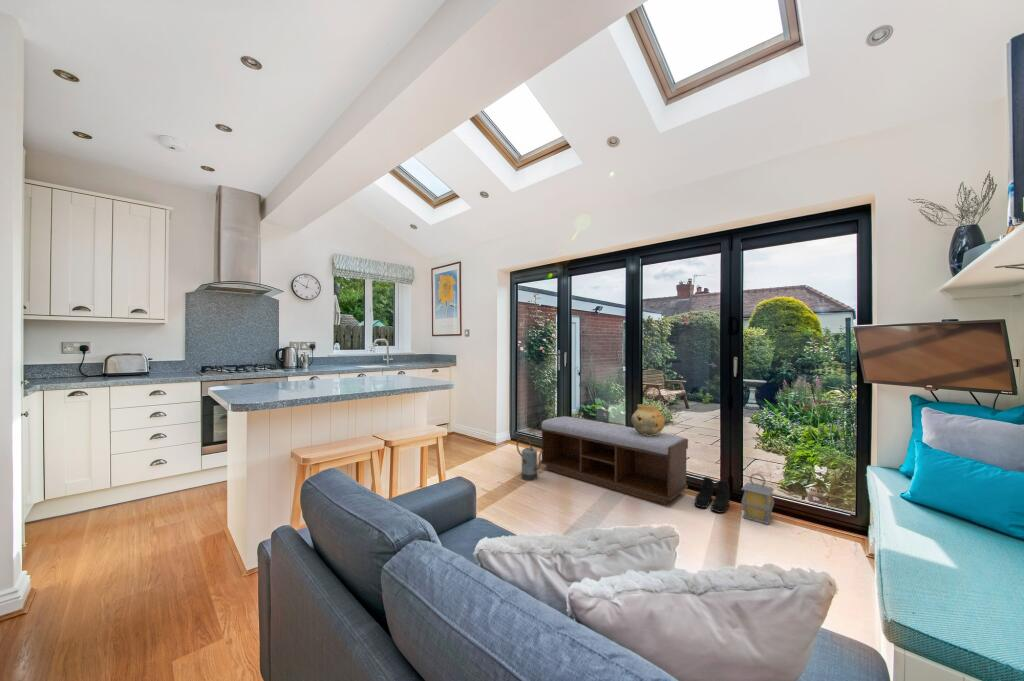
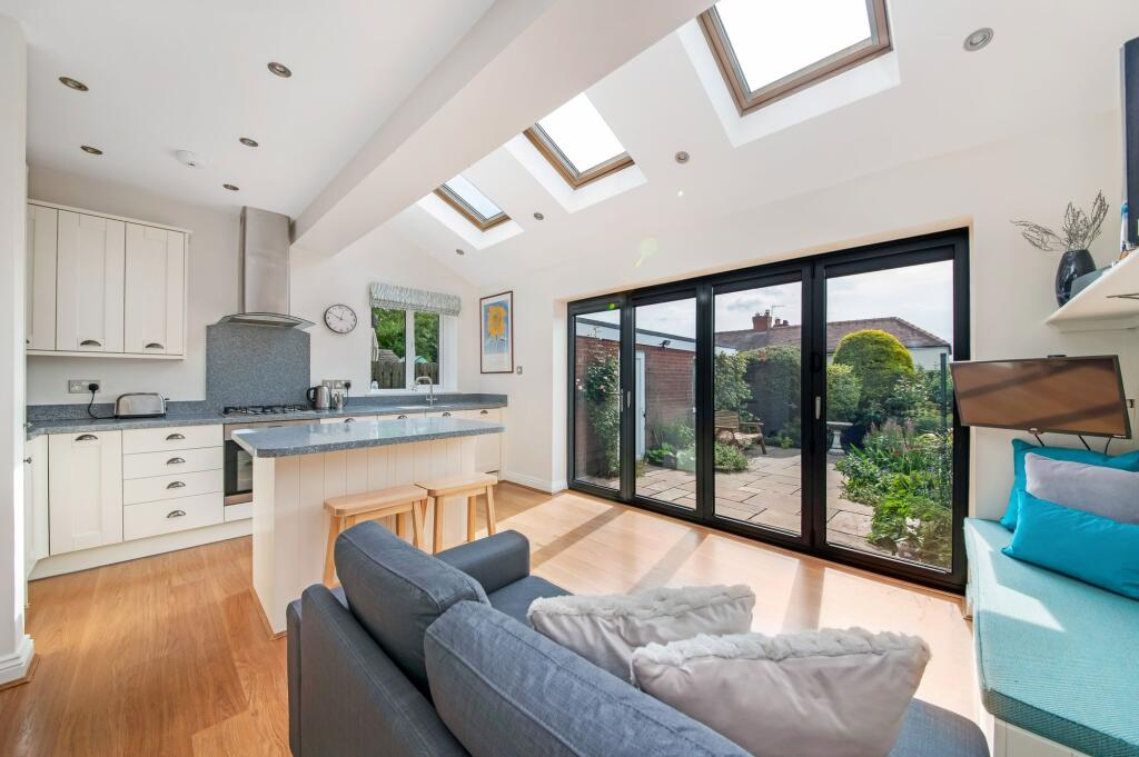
- lantern (757, 495)
- bench (607, 453)
- watering can (529, 457)
- ceramic pot (648, 419)
- boots (712, 492)
